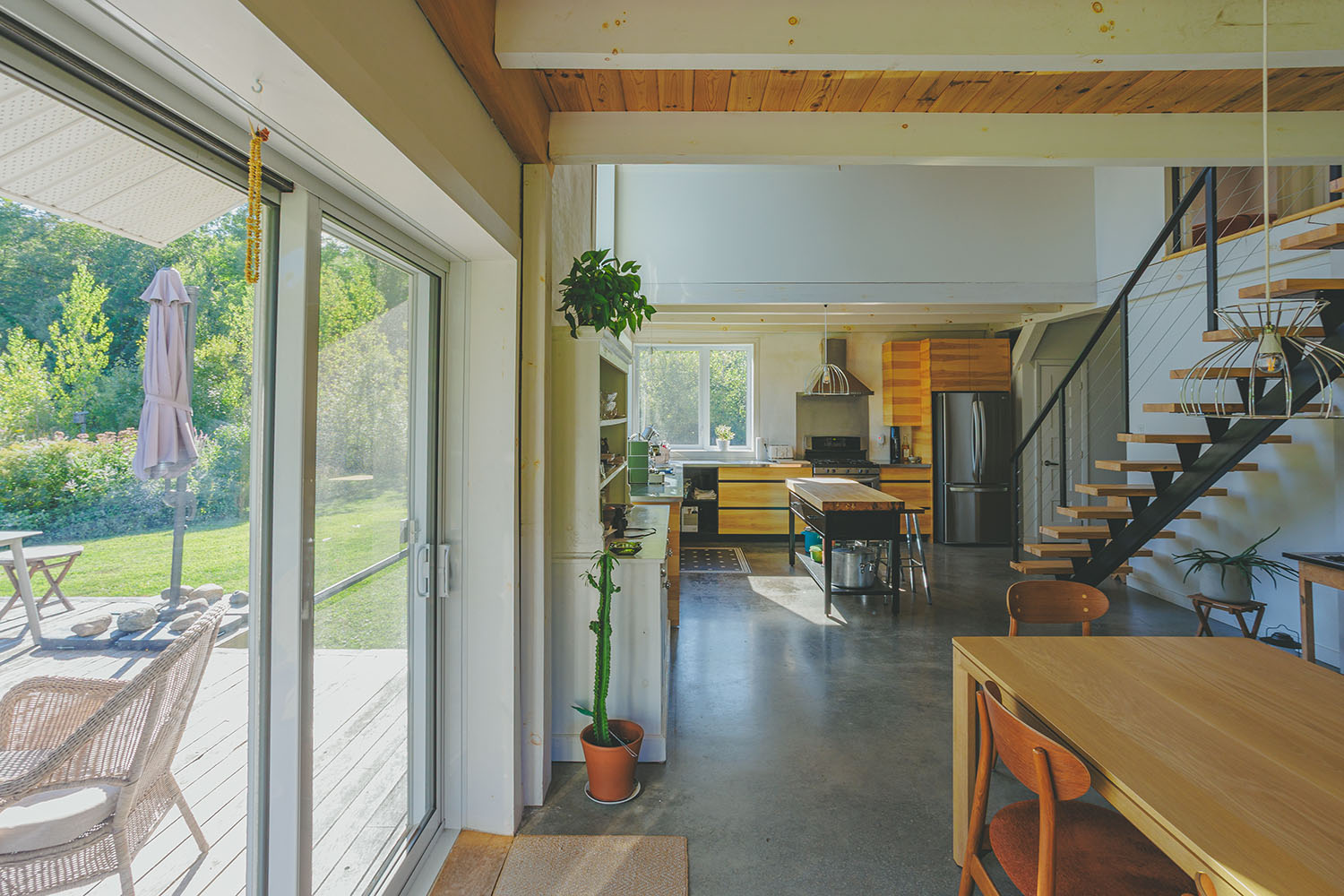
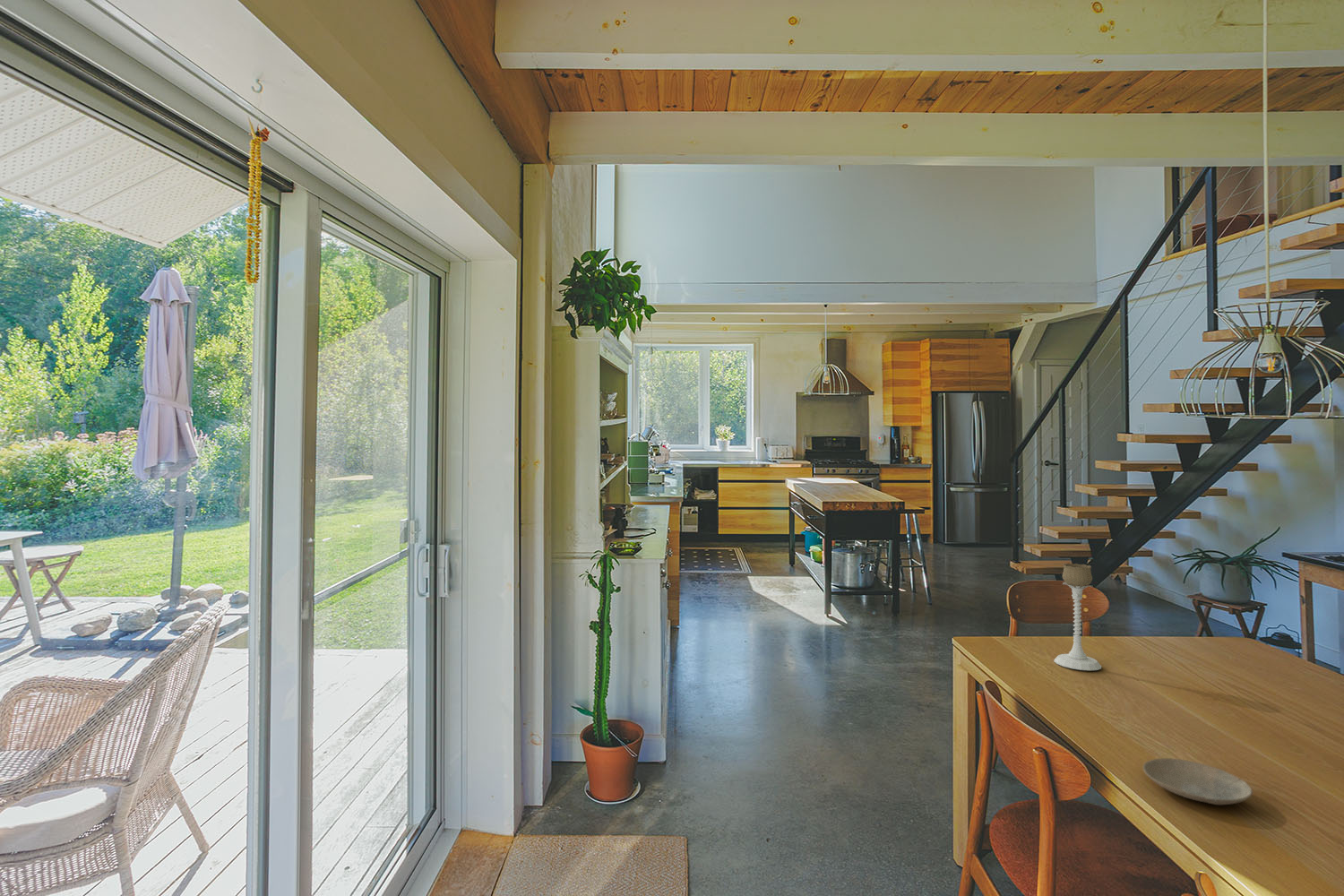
+ candle holder (1077, 614)
+ plate (1195, 784)
